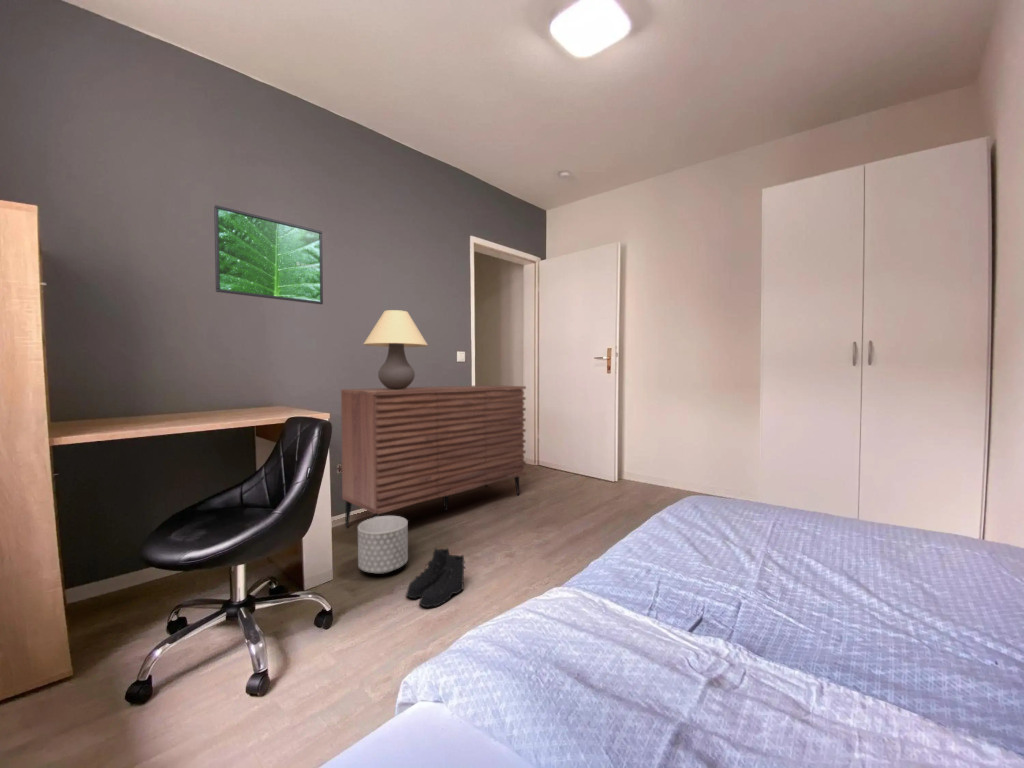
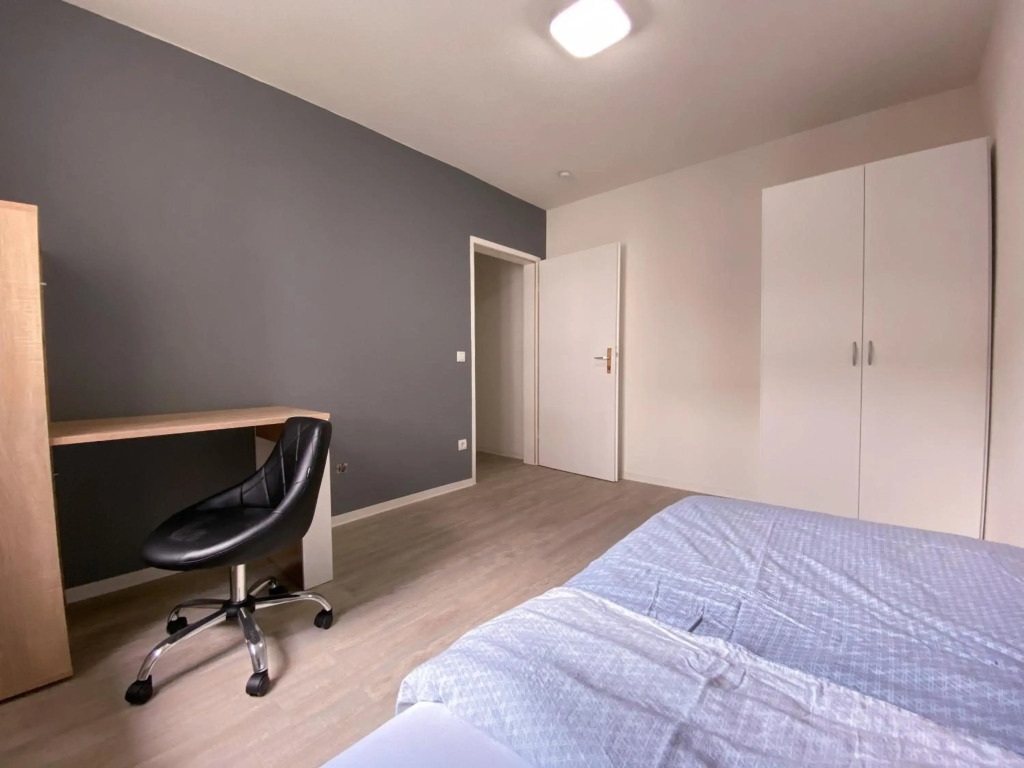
- boots (436, 573)
- table lamp (396, 350)
- planter (383, 546)
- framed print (273, 259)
- sideboard (443, 449)
